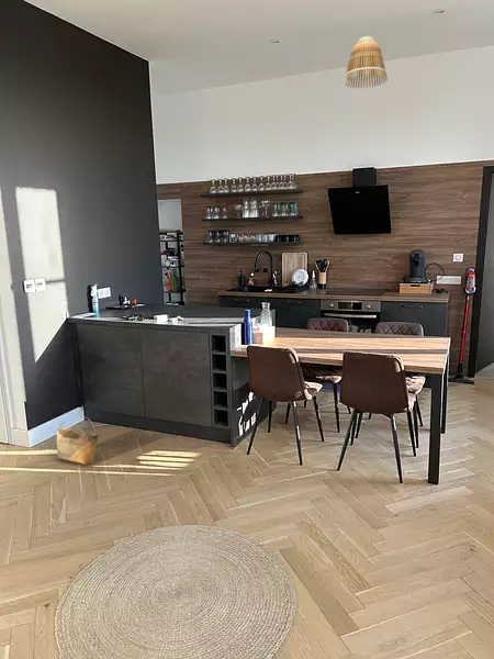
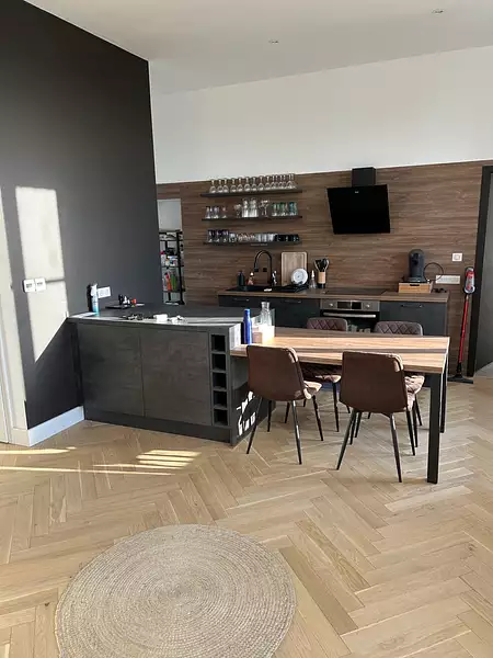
- lamp shade (366, 59)
- basket (77, 438)
